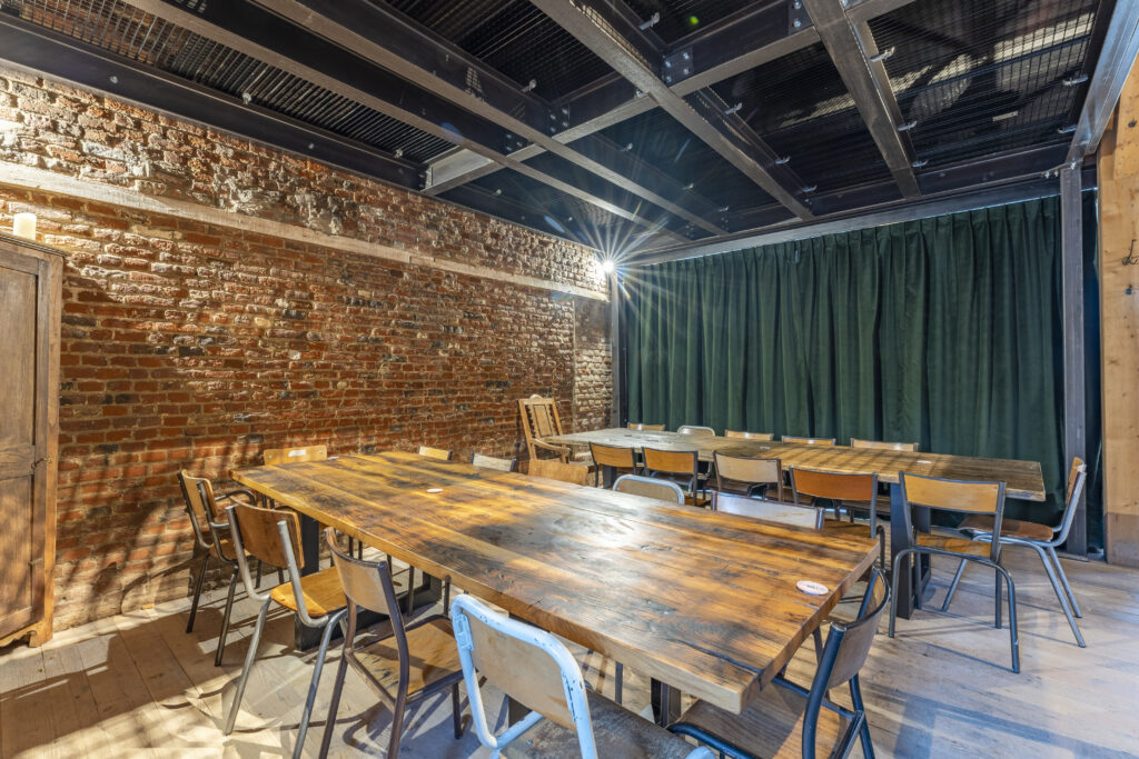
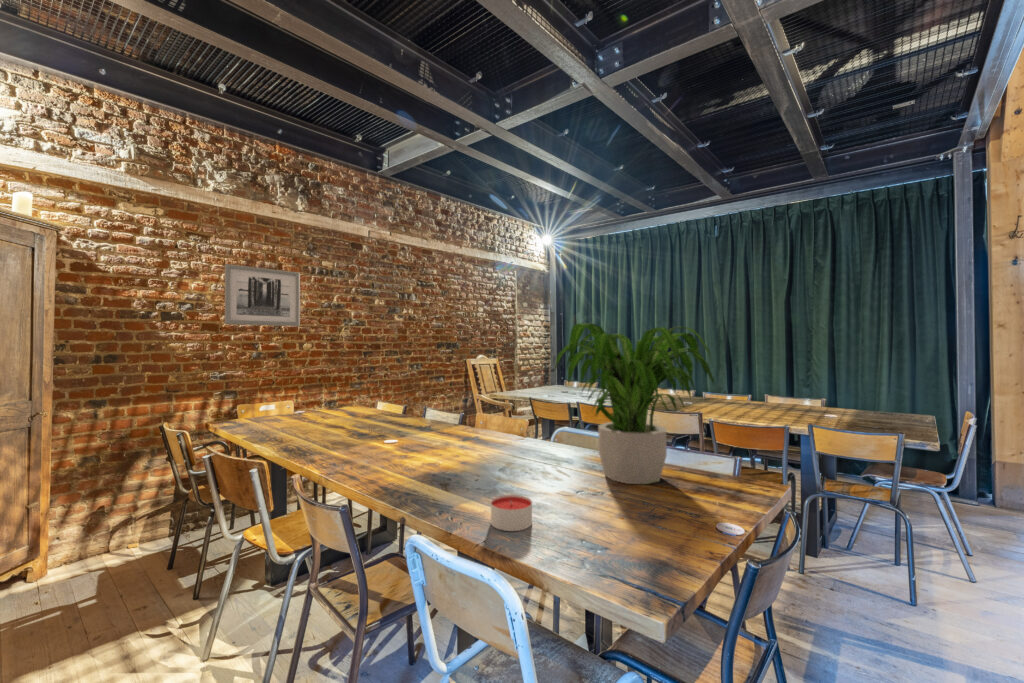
+ candle (511, 511)
+ wall art (264, 296)
+ potted plant (630, 401)
